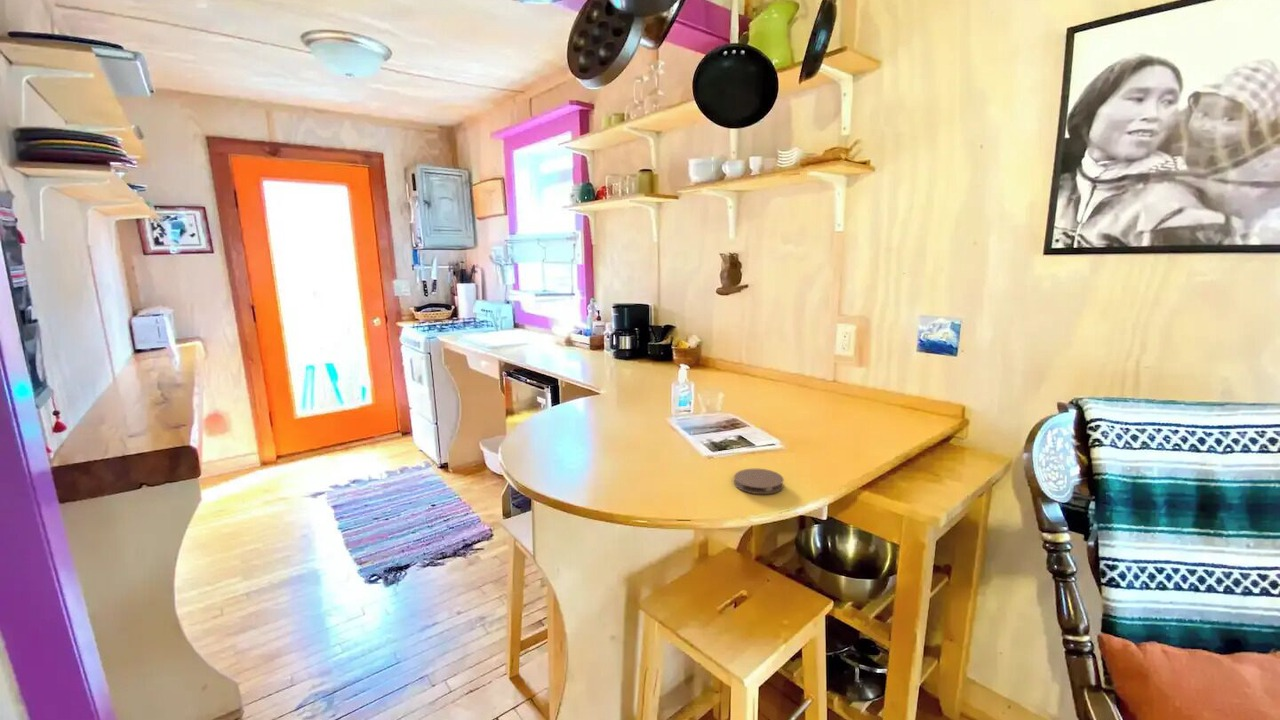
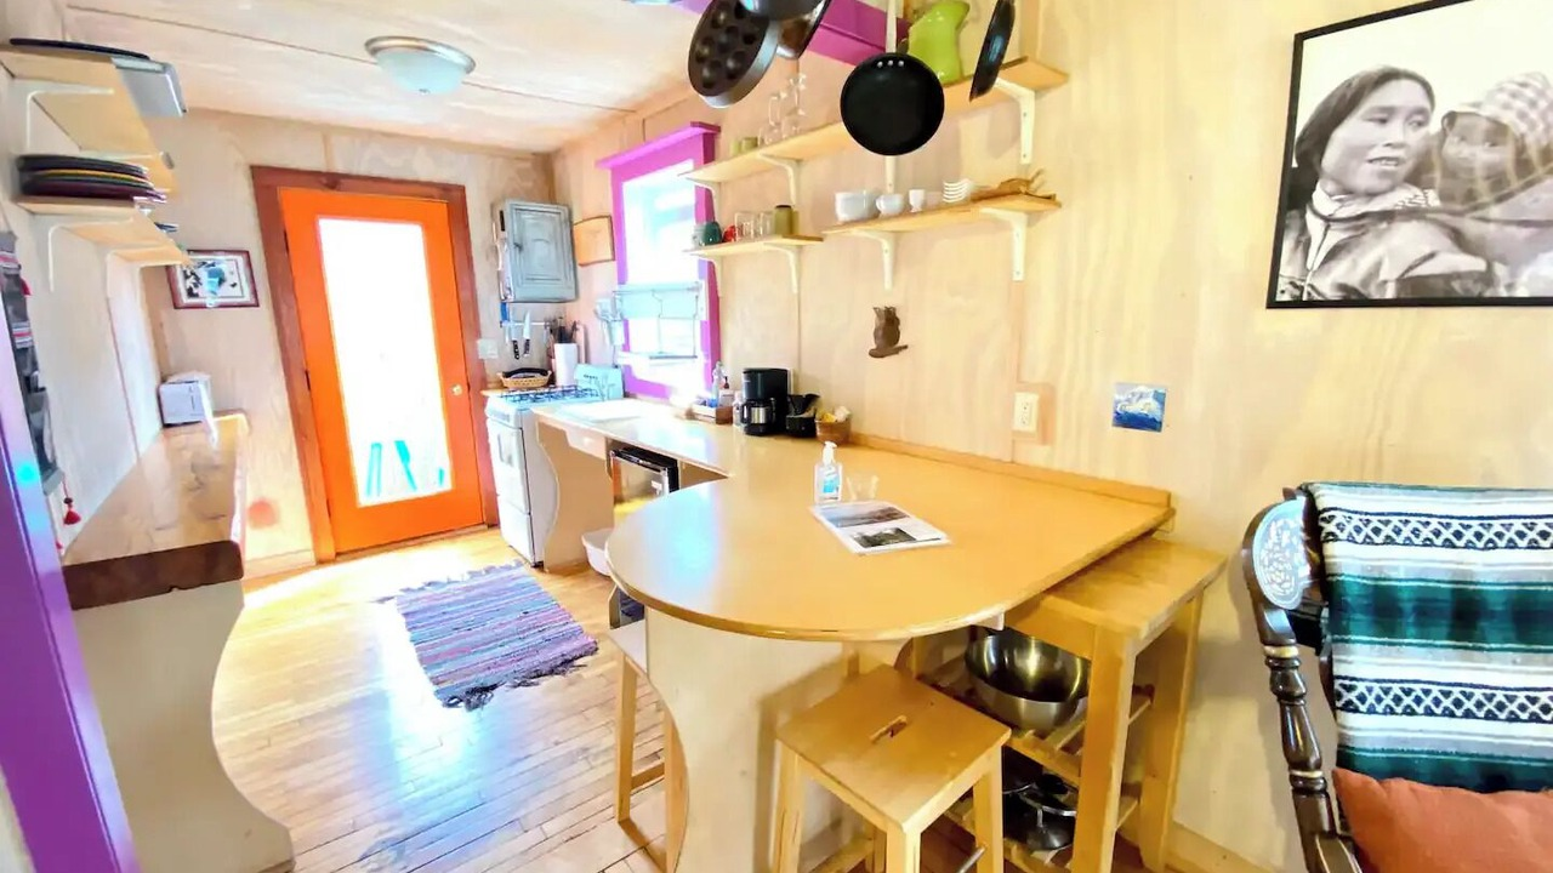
- coaster (758, 480)
